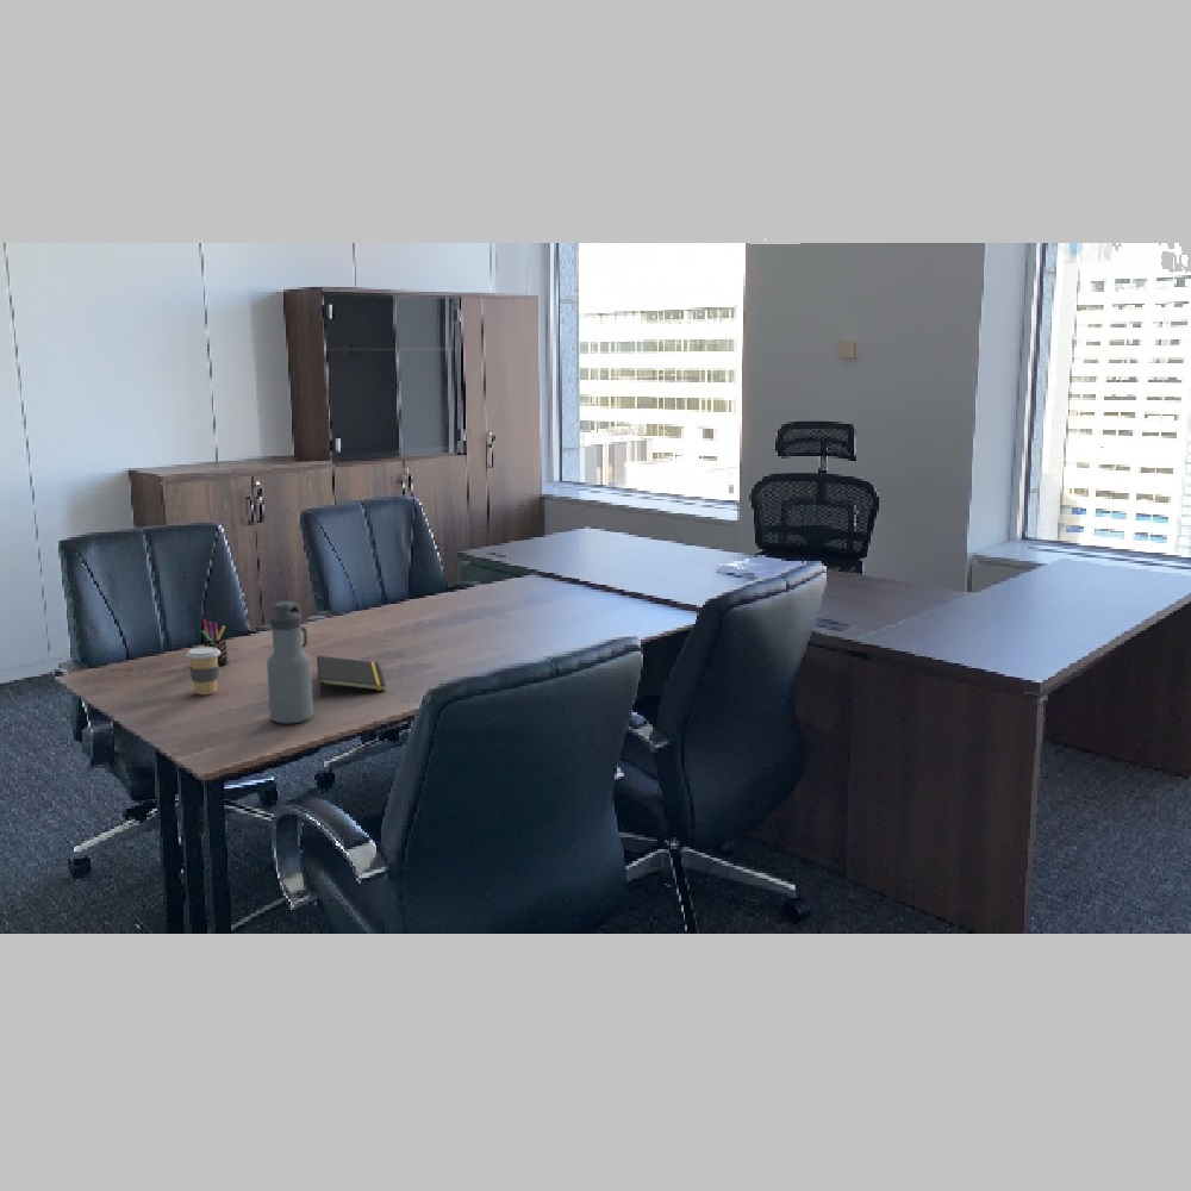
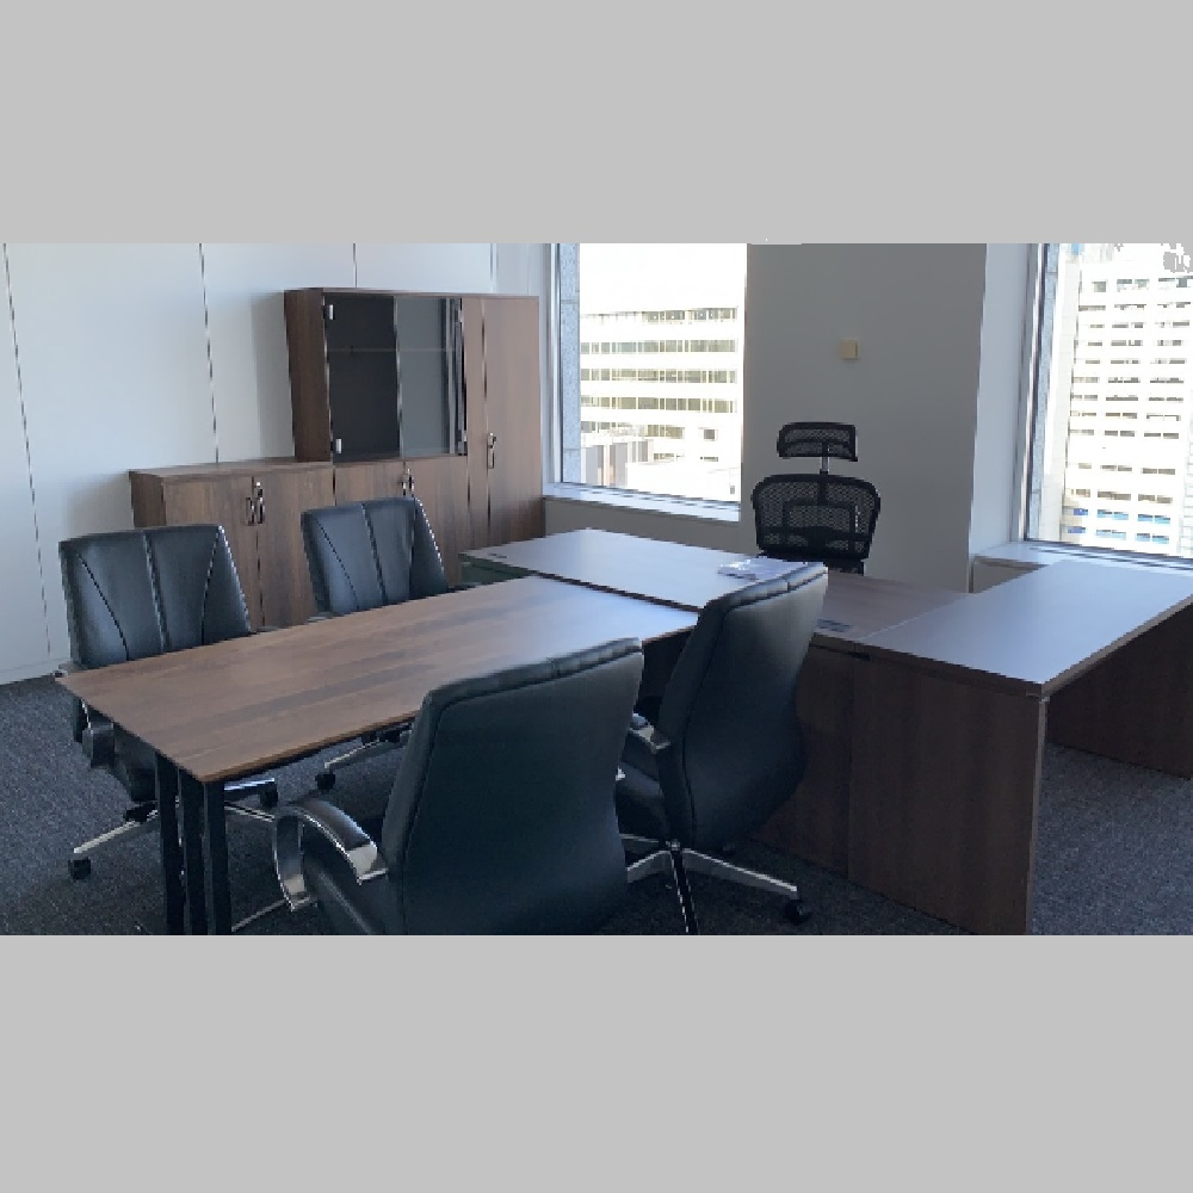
- water bottle (288, 660)
- notepad (350, 672)
- pen holder (212, 642)
- coffee cup (205, 671)
